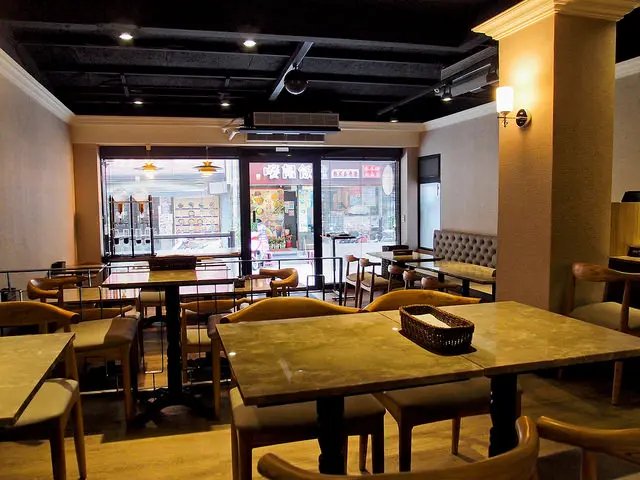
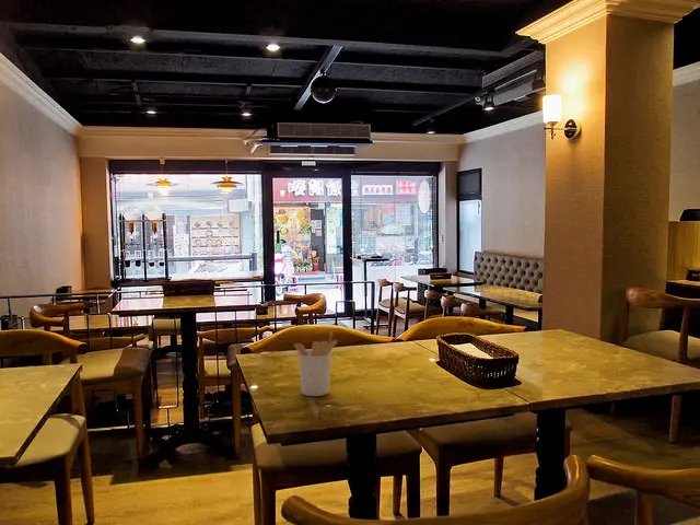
+ utensil holder (318, 364)
